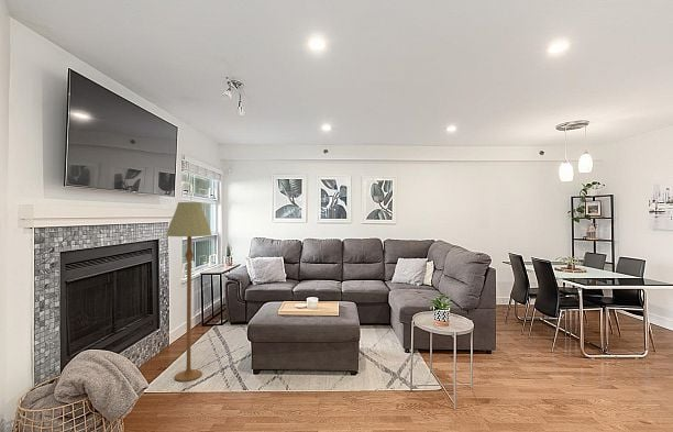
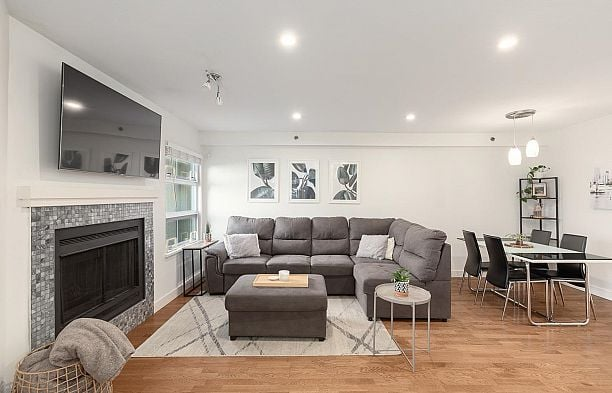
- floor lamp (188, 289)
